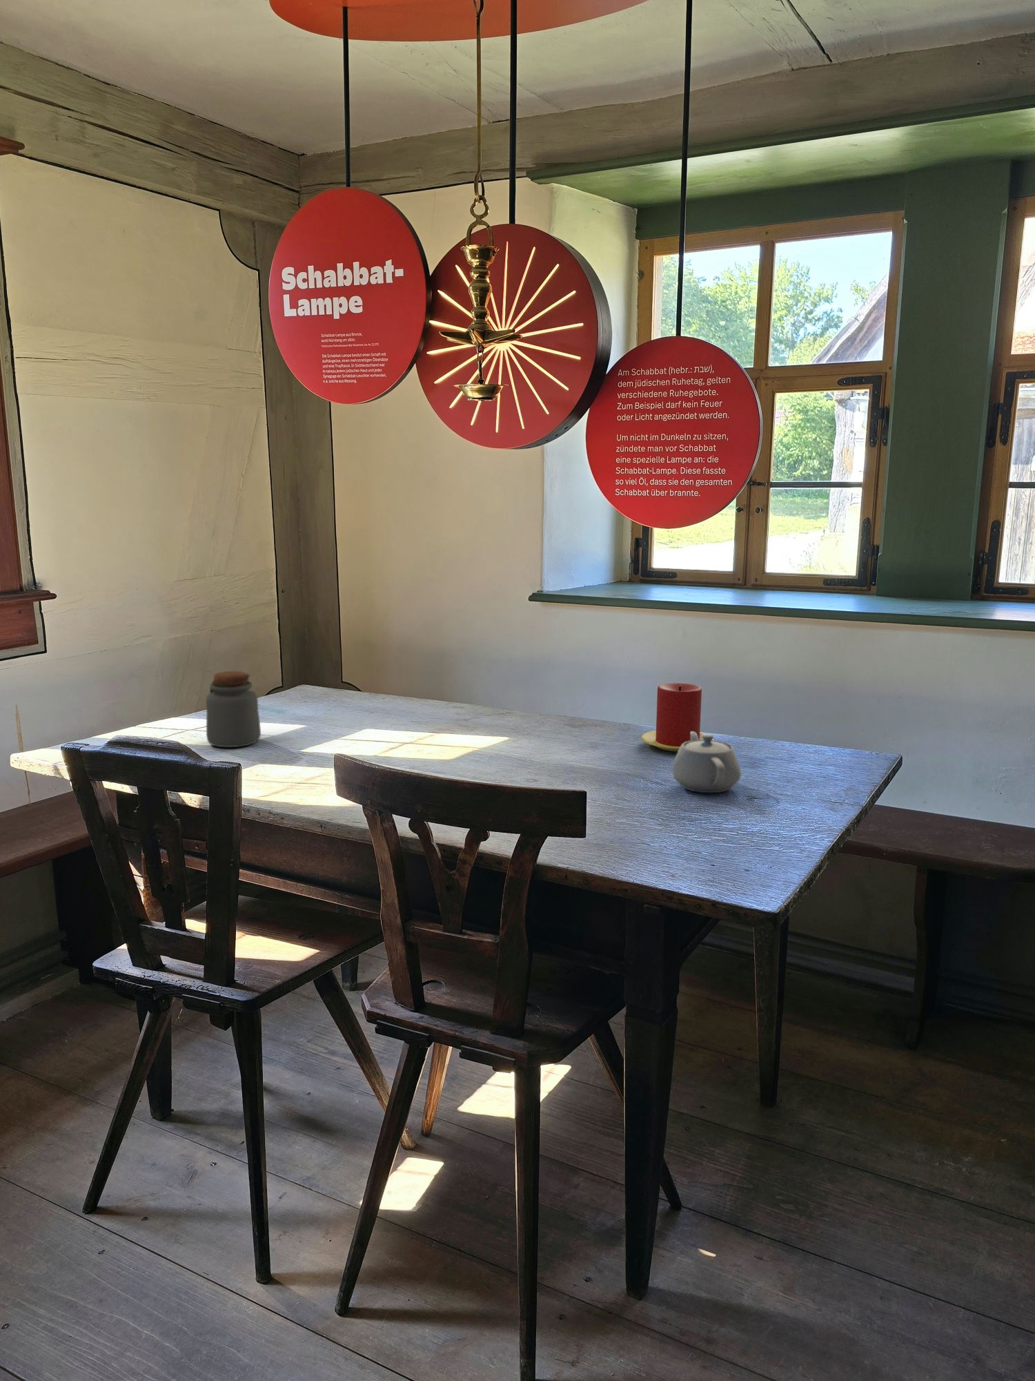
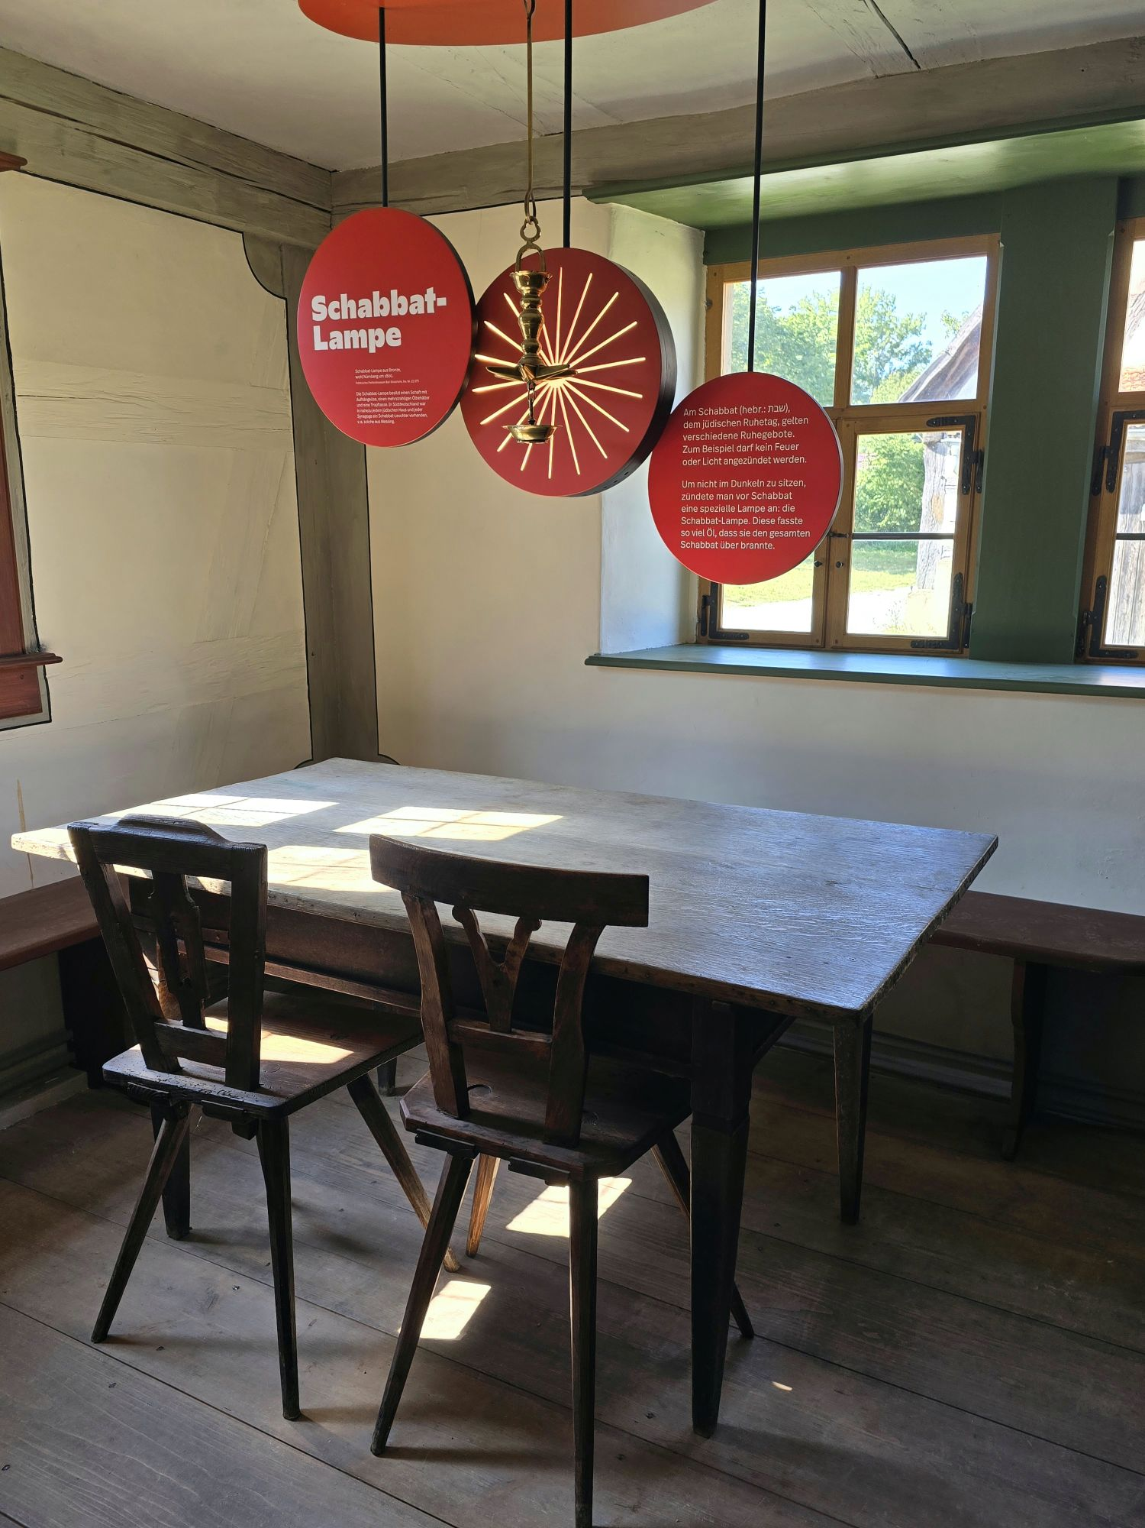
- candle (678, 716)
- jar (232, 708)
- teapot (704, 760)
